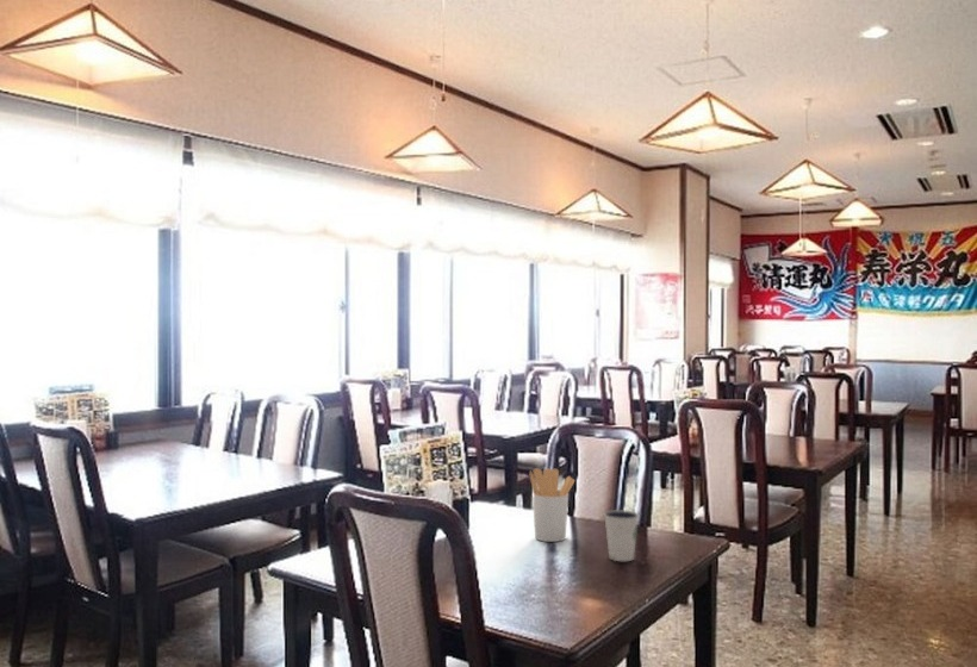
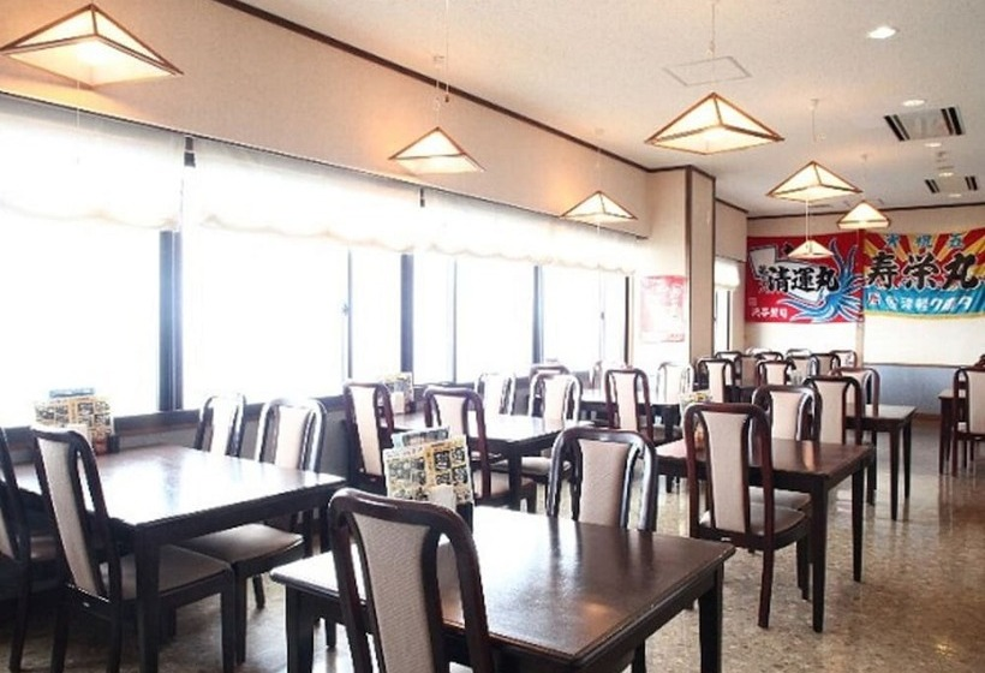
- utensil holder (548, 501)
- dixie cup (621, 536)
